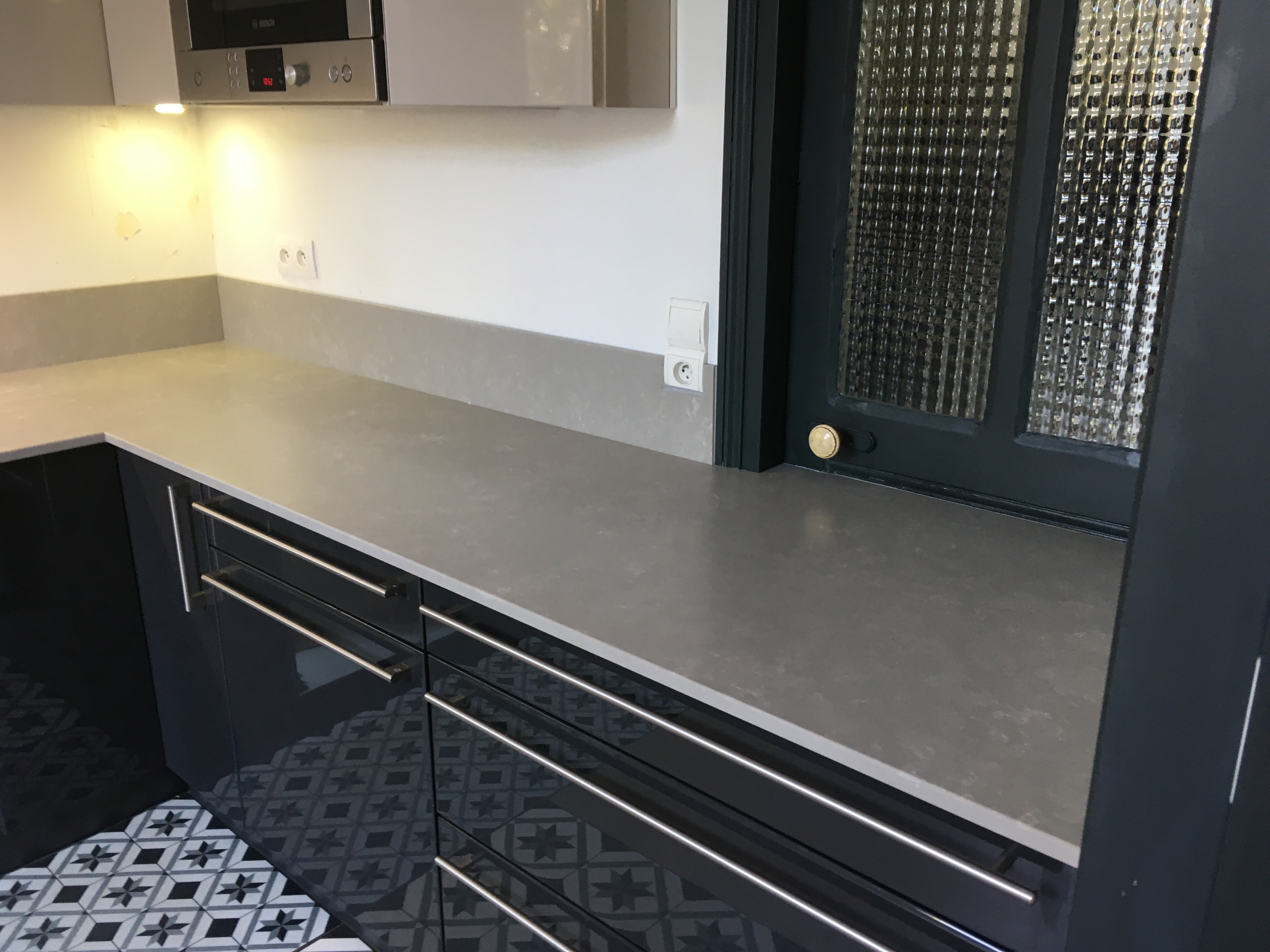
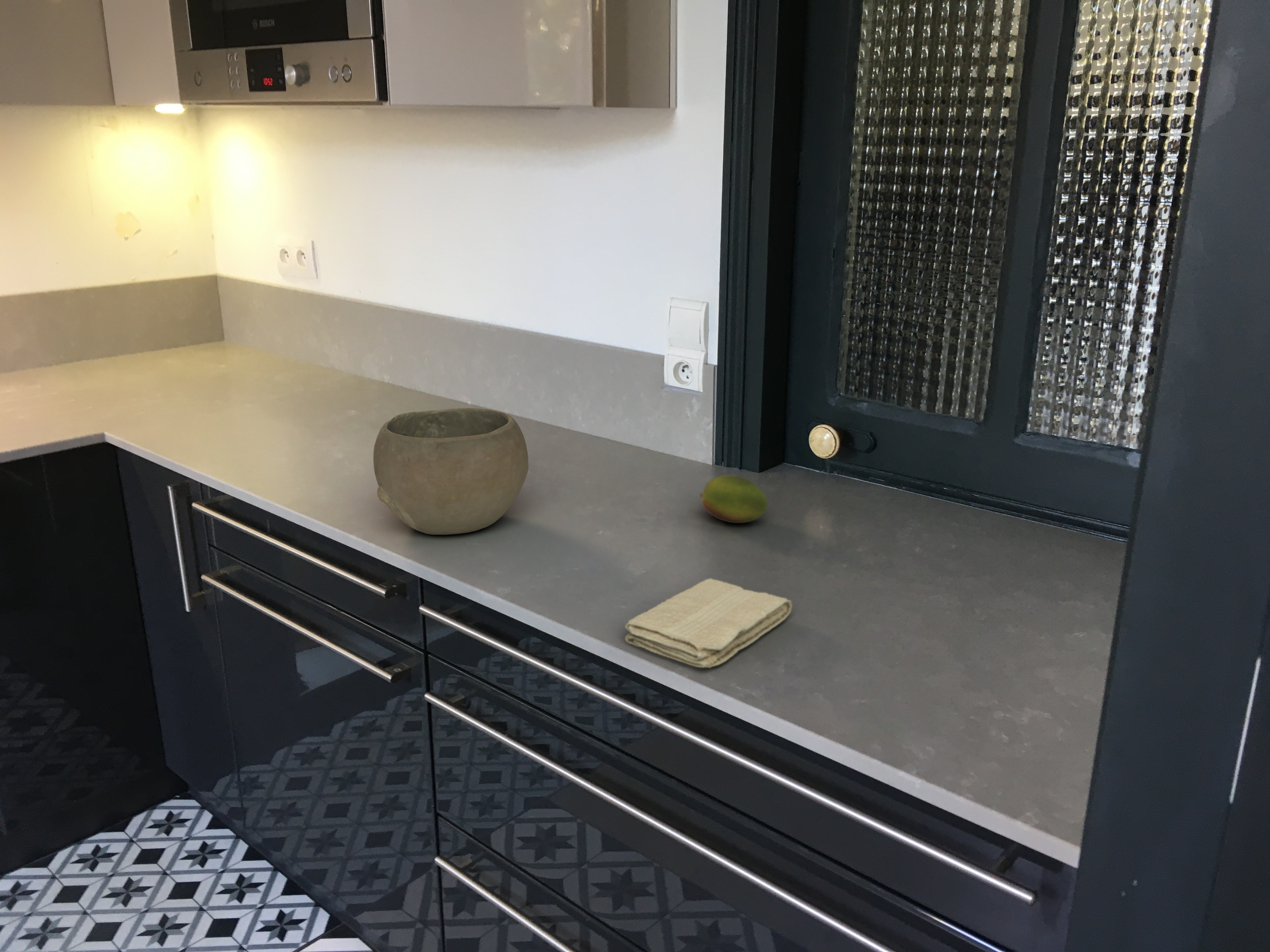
+ bowl (452, 471)
+ washcloth (709, 618)
+ fruit (734, 499)
